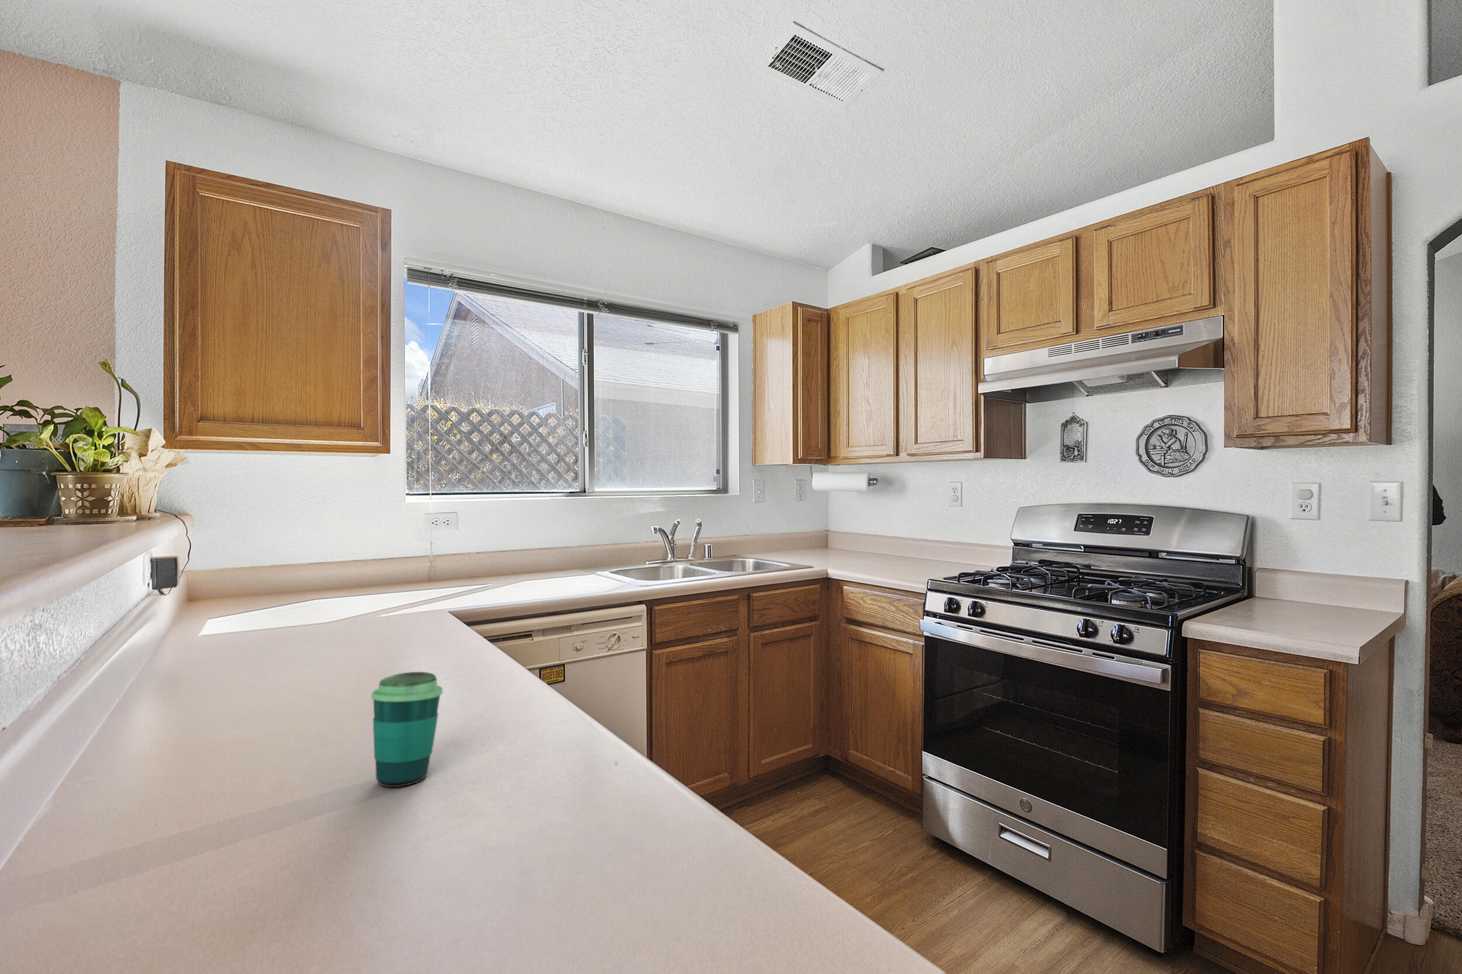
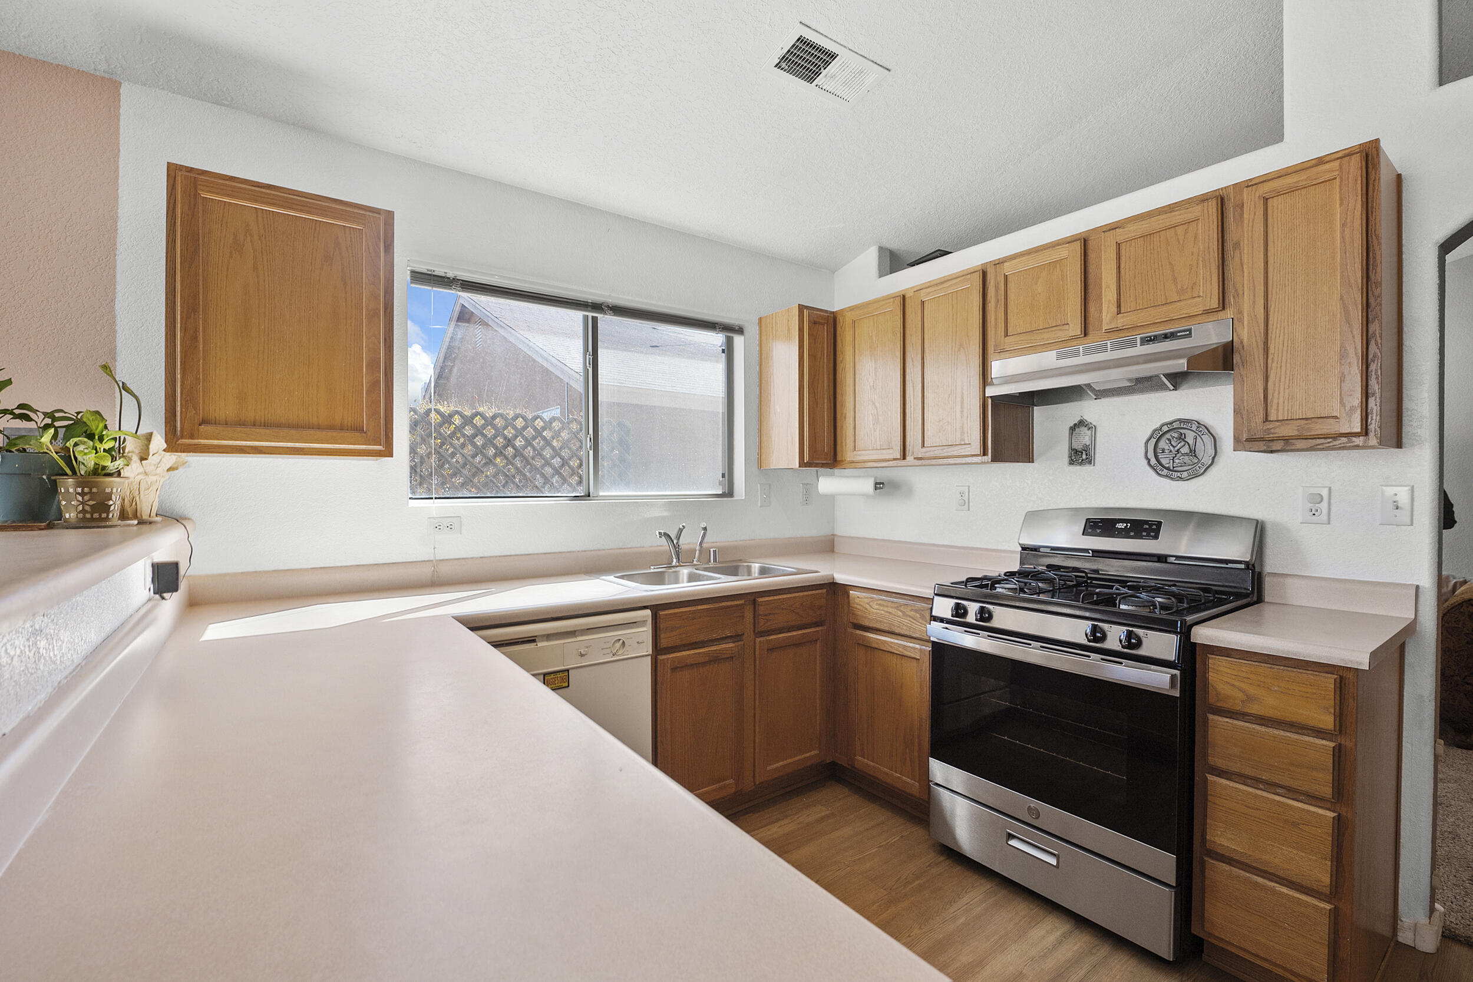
- cup (407, 726)
